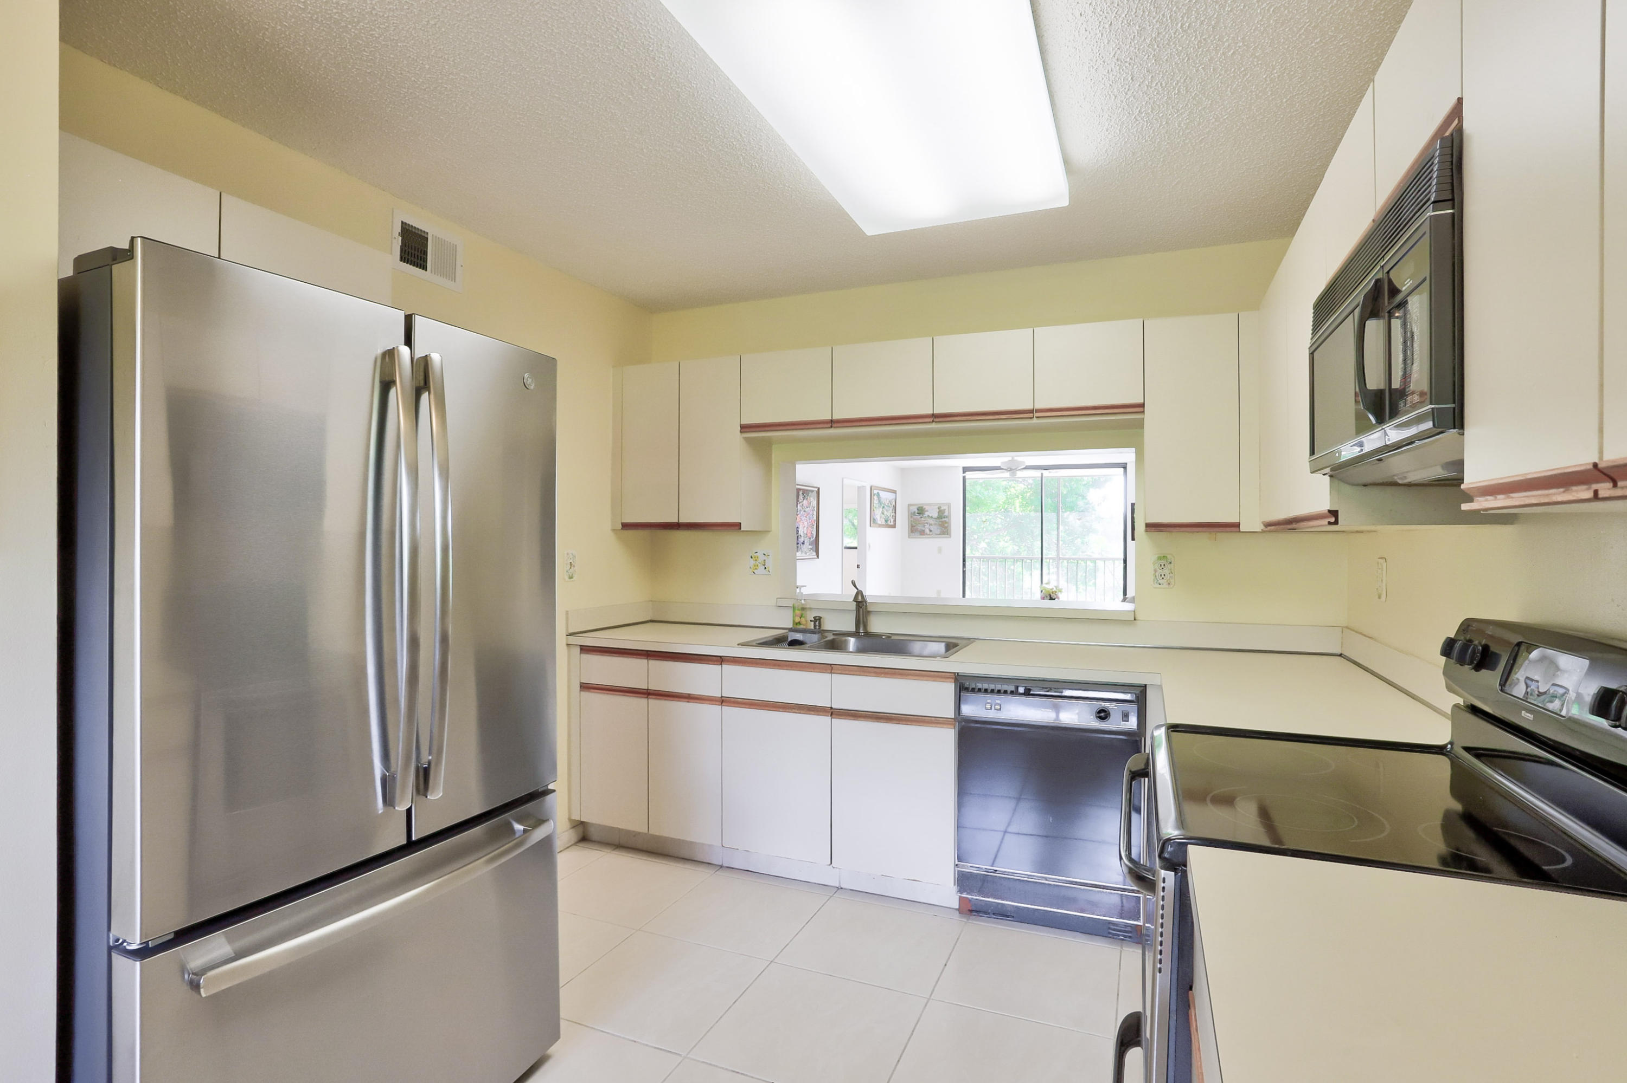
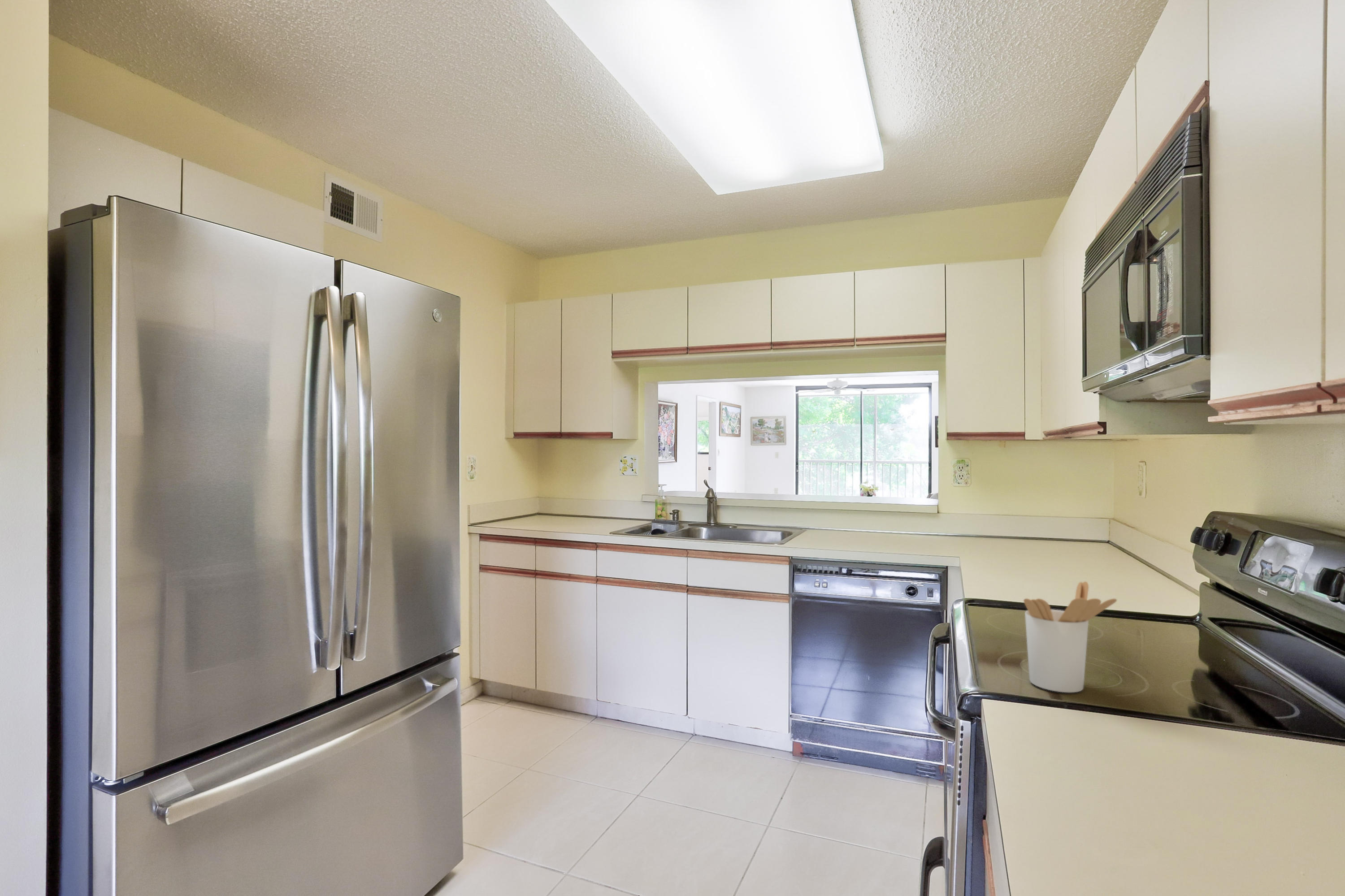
+ utensil holder (1067, 637)
